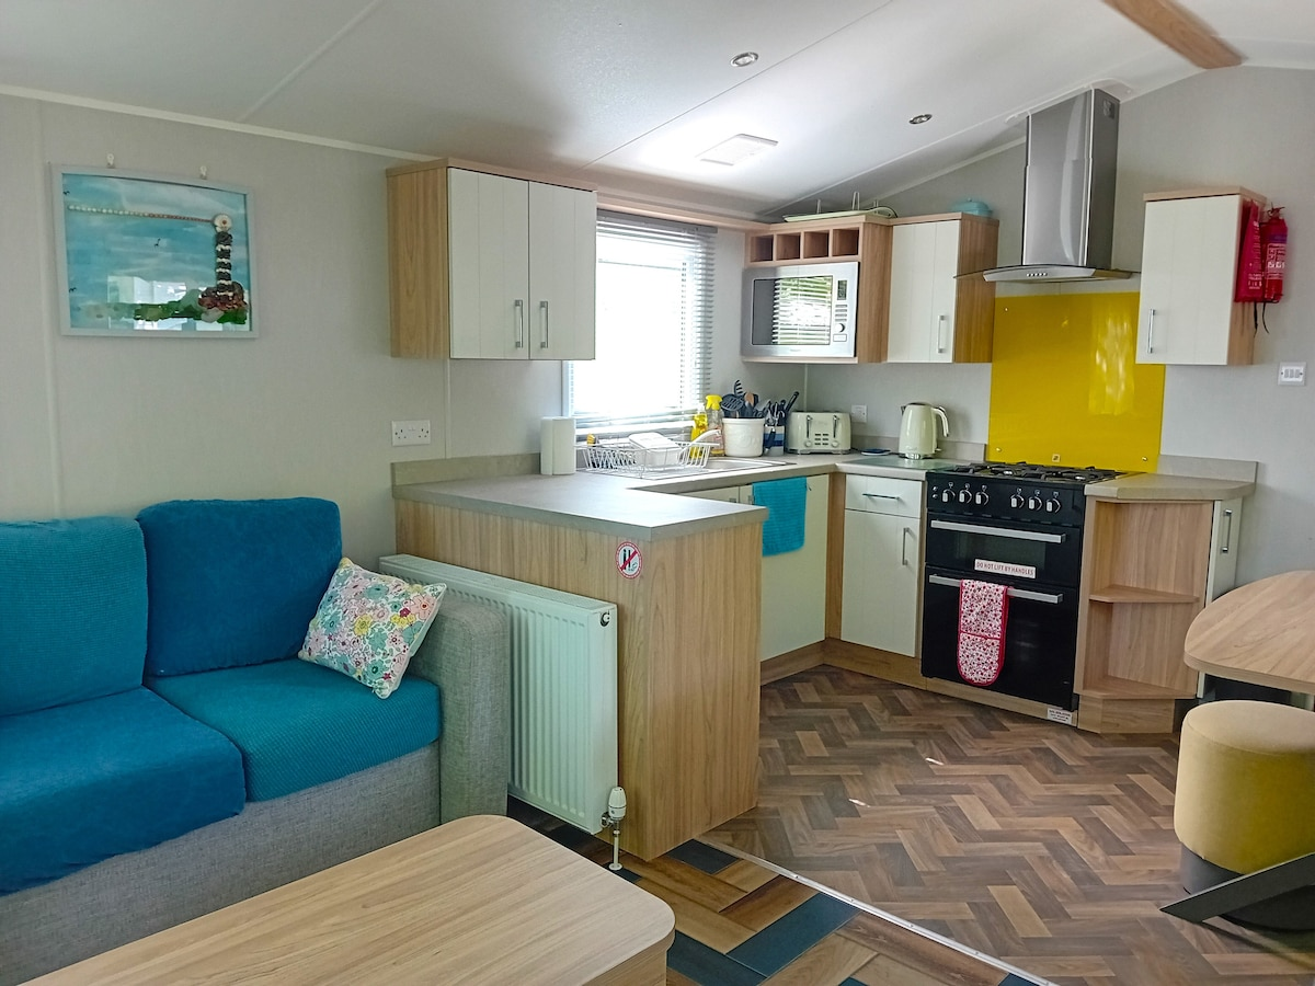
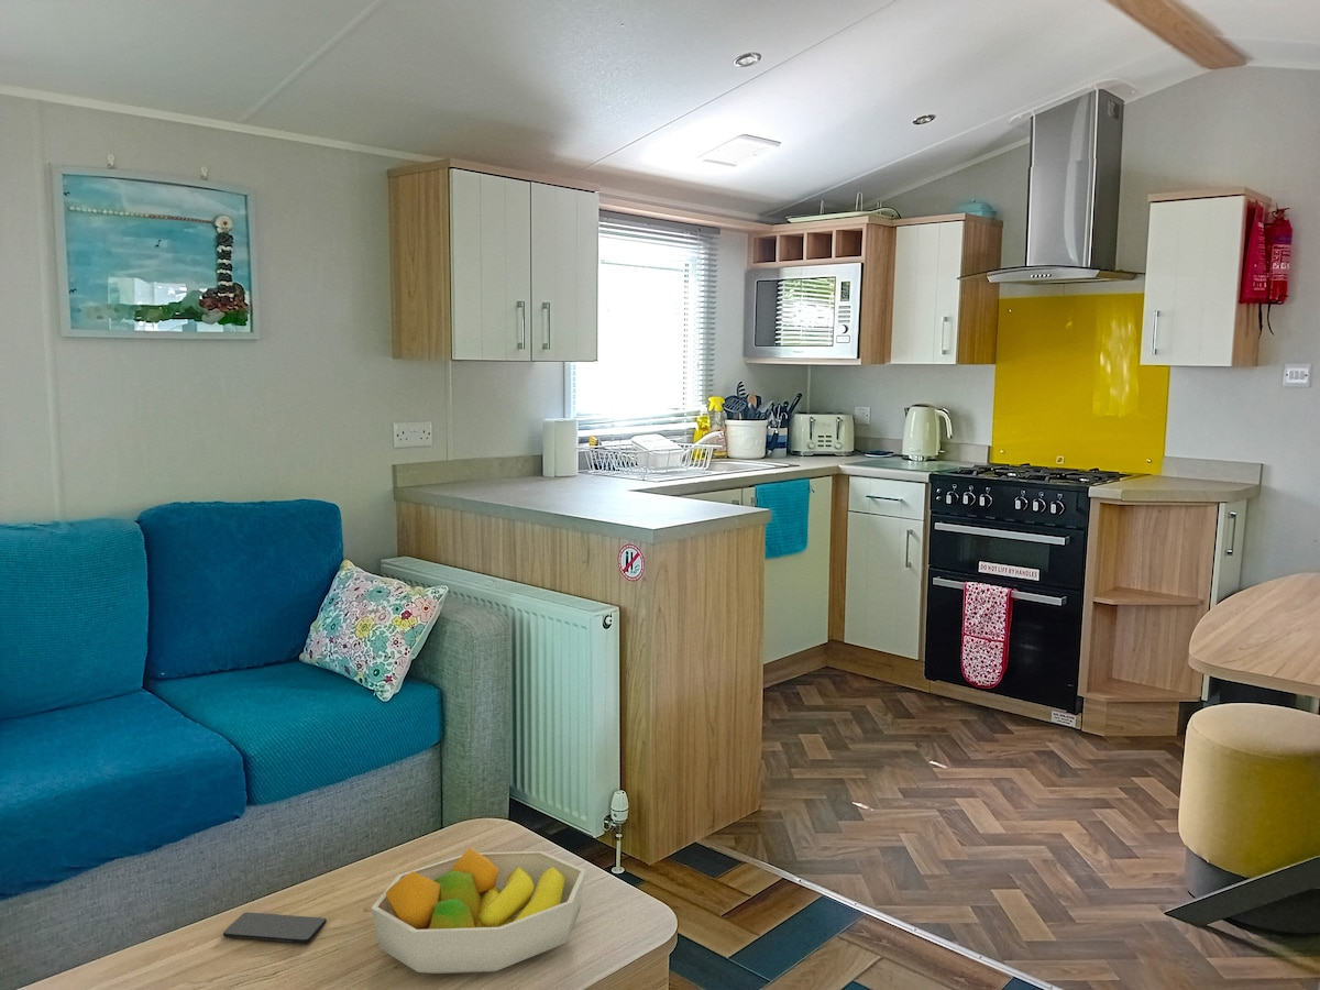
+ smartphone (275, 927)
+ fruit bowl (483, 902)
